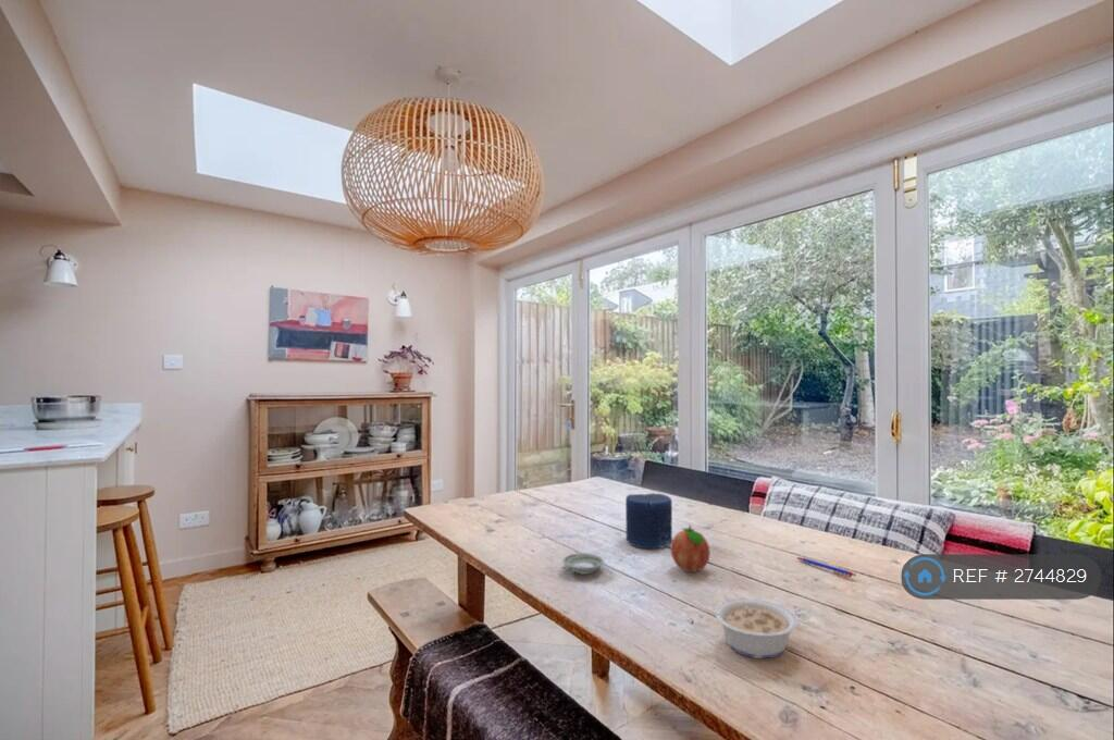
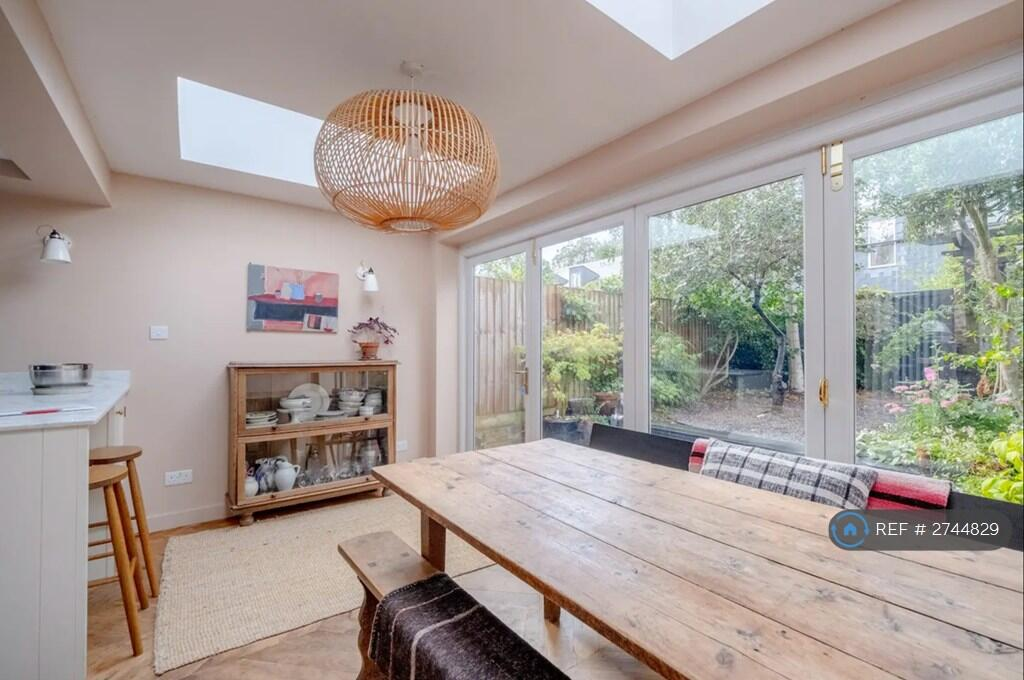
- pen (824, 565)
- saucer (583, 565)
- fruit (690, 547)
- candle (648, 519)
- legume (753, 627)
